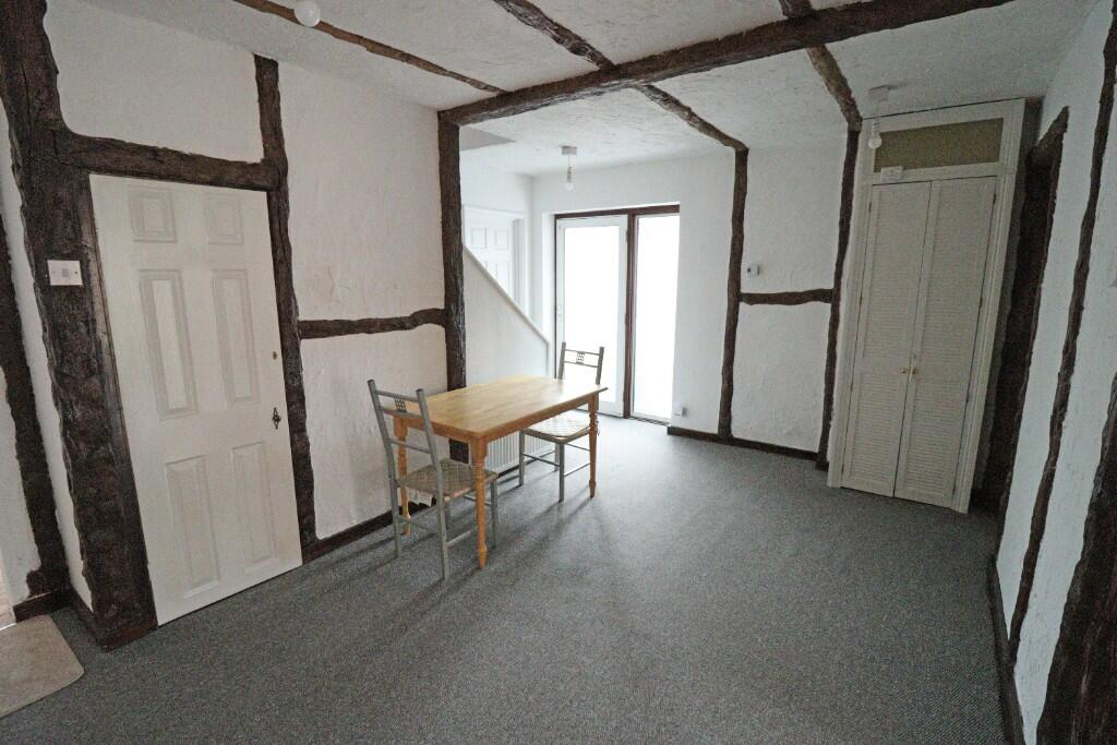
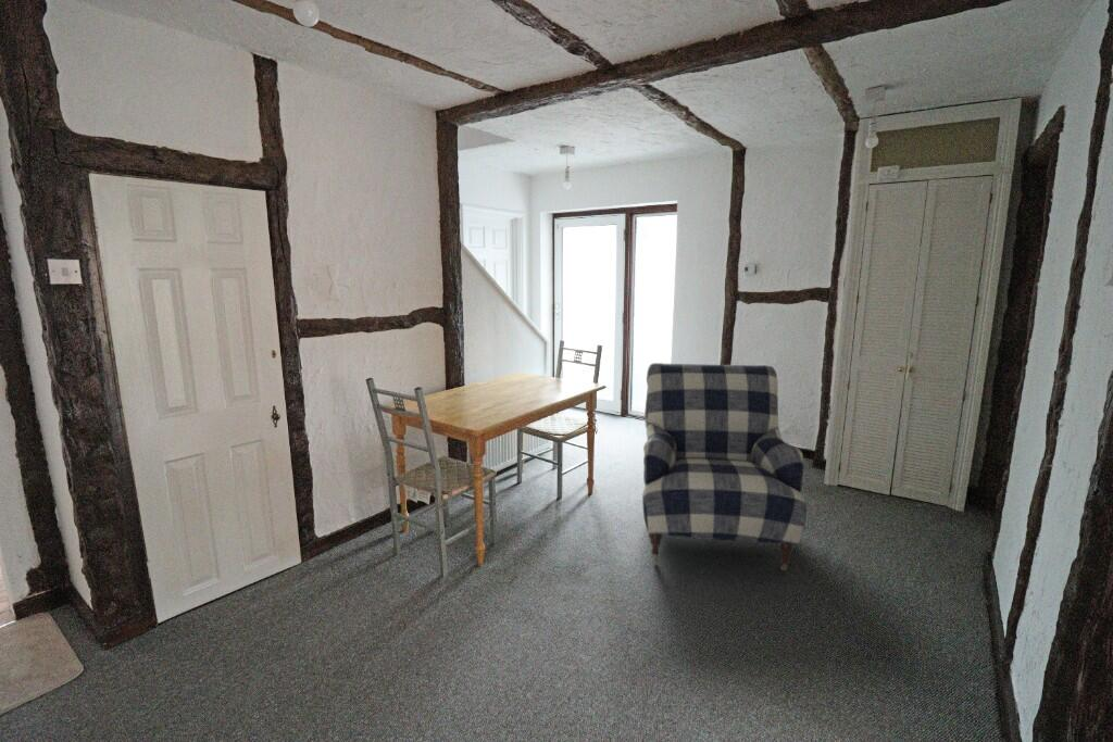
+ chair (714, 458)
